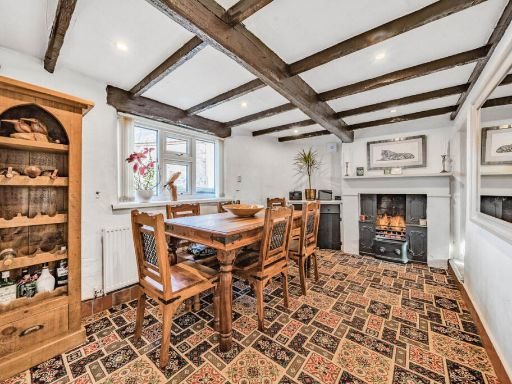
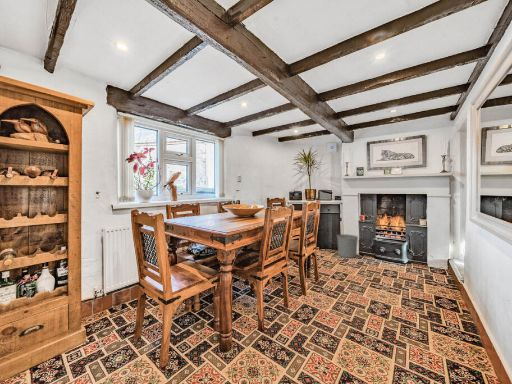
+ waste bin (347, 245)
